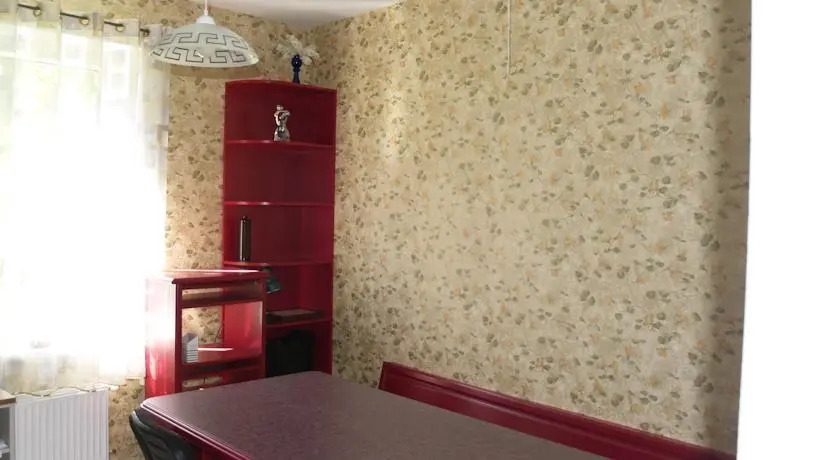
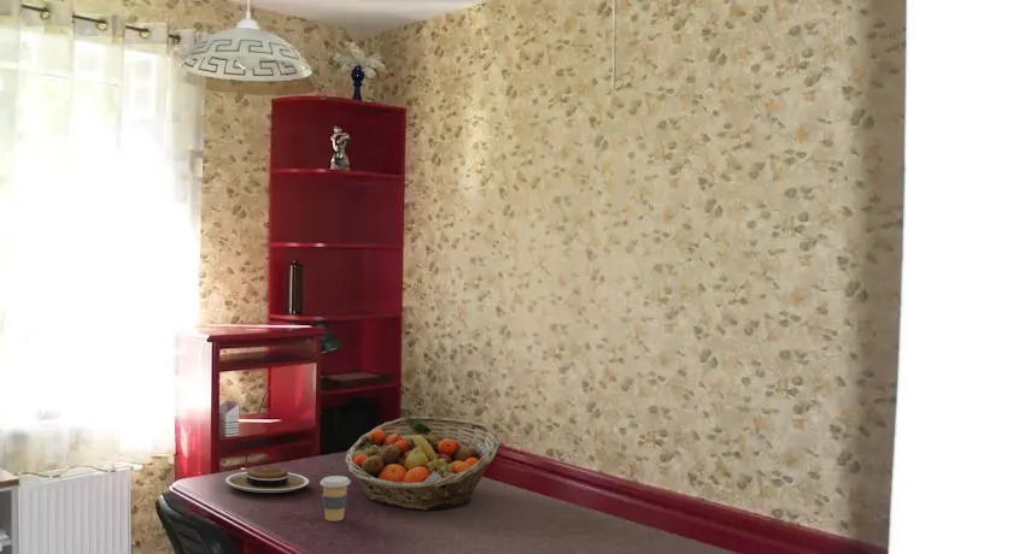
+ plate (267, 478)
+ fruit basket (422, 460)
+ coffee cup (334, 499)
